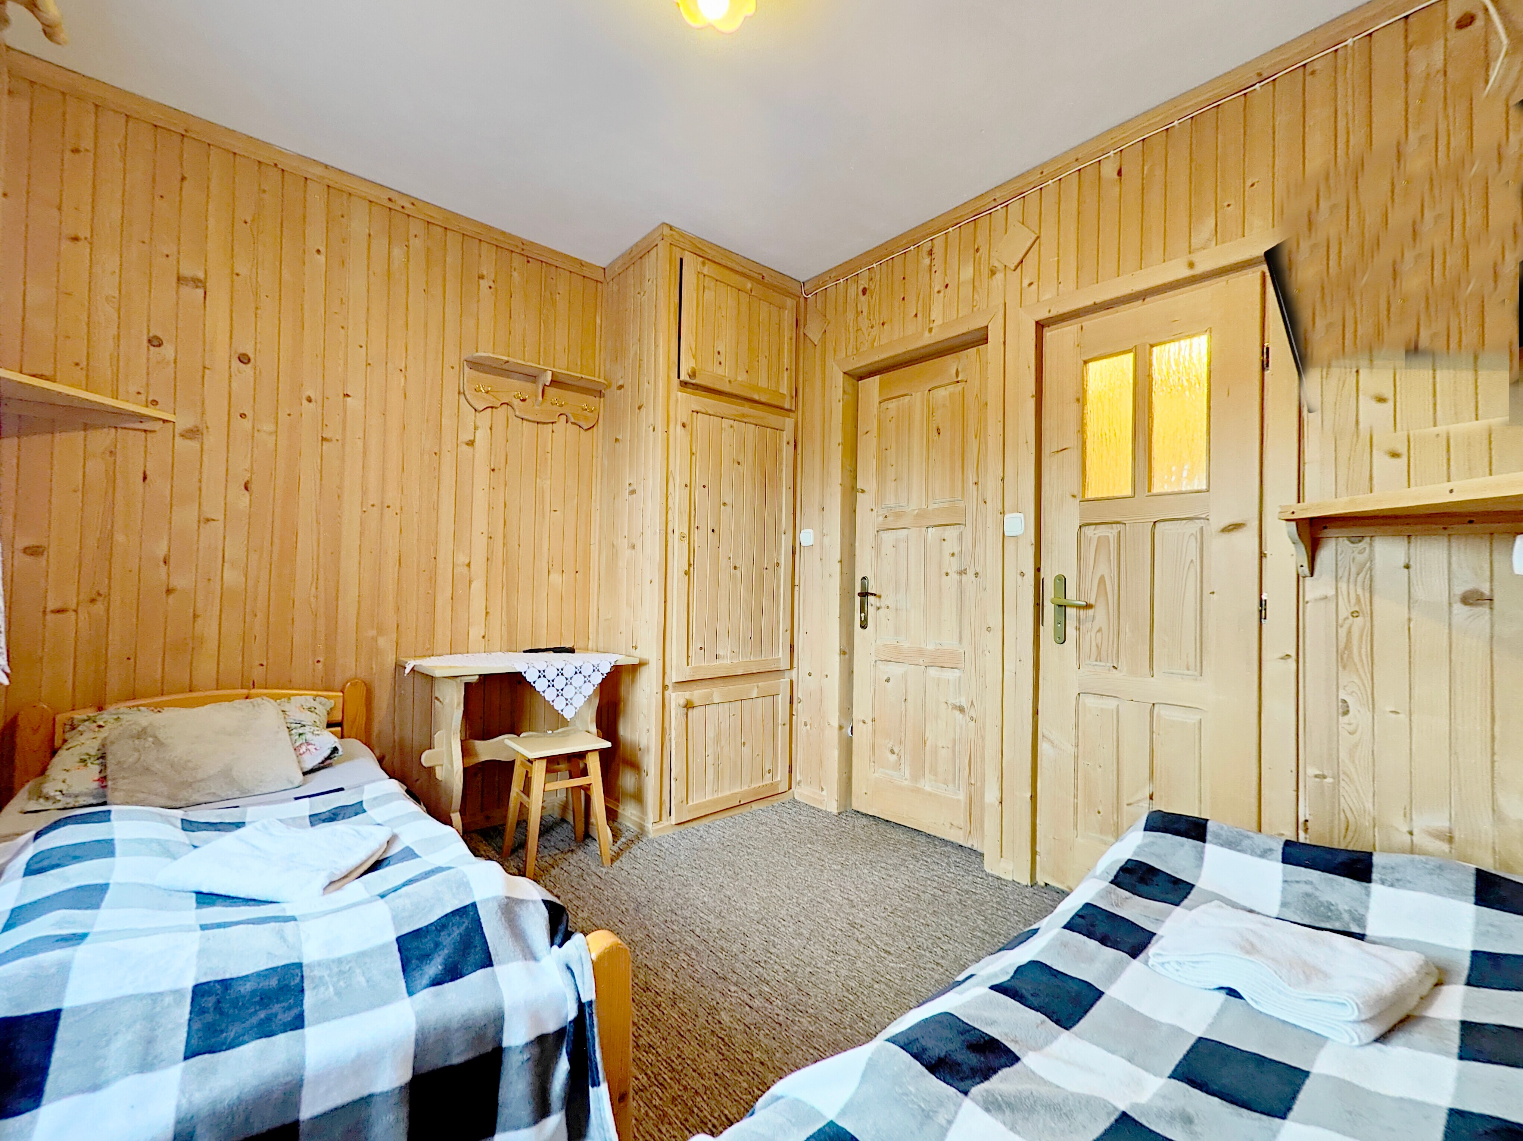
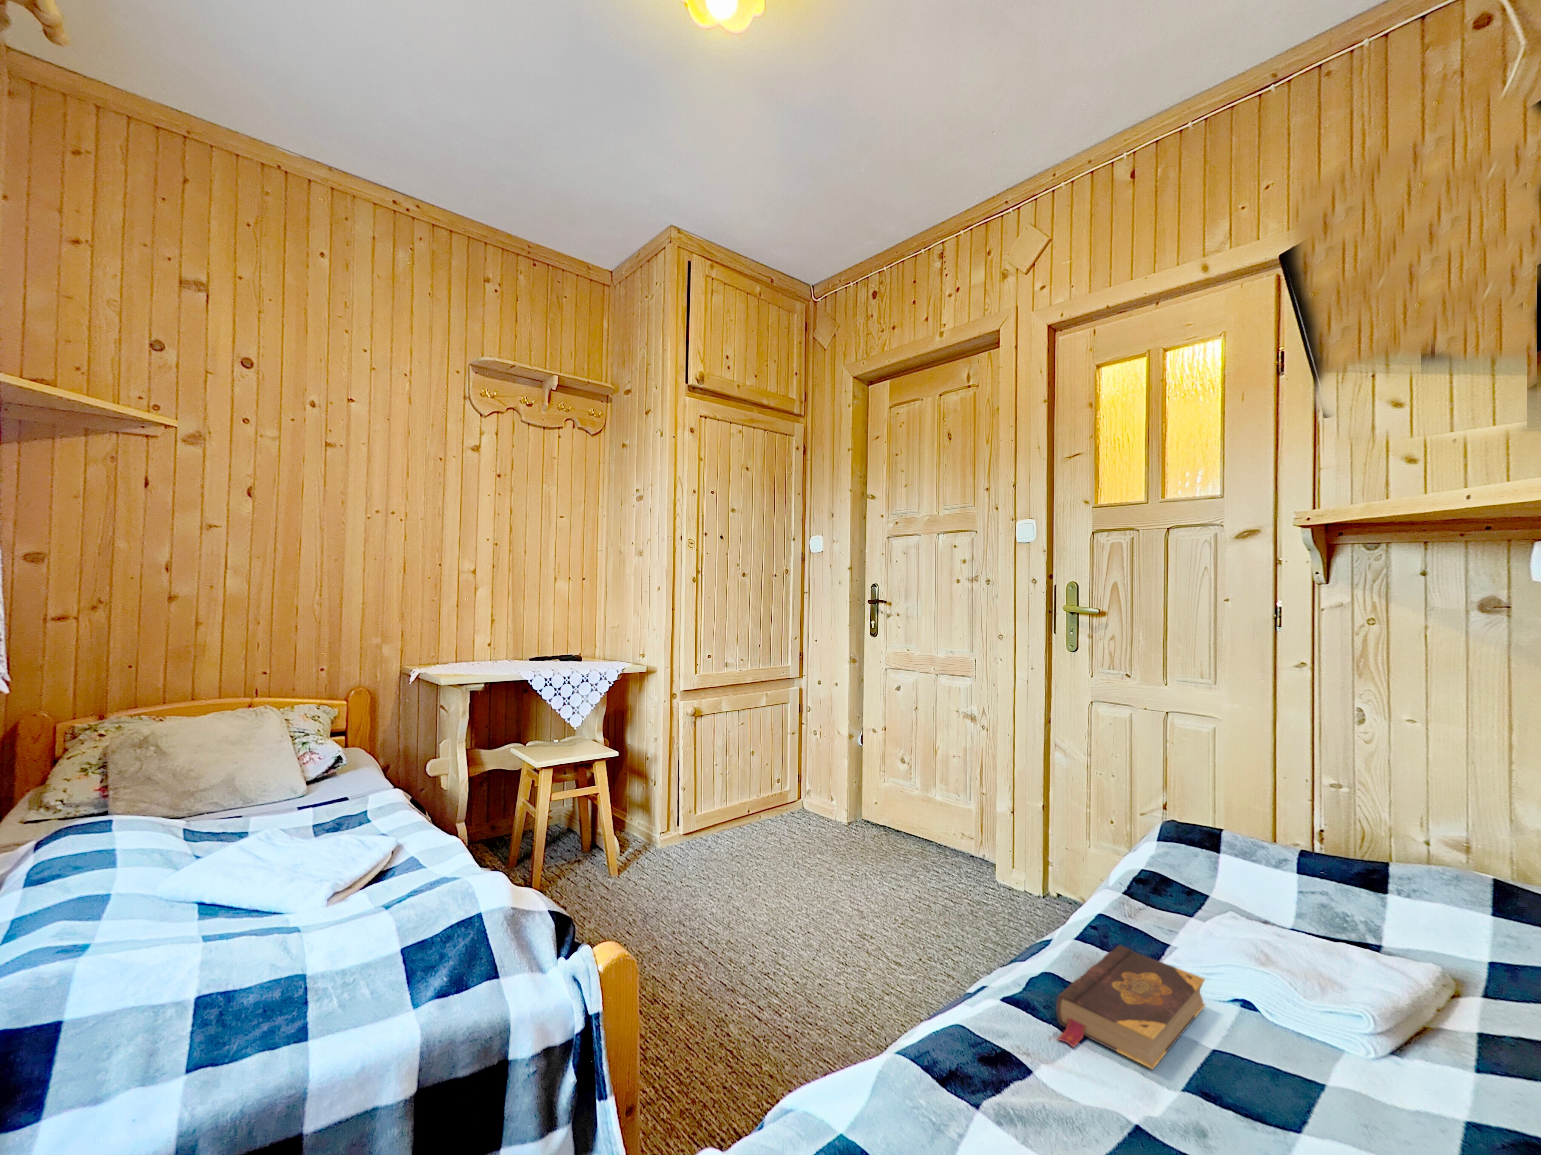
+ book (1127, 1003)
